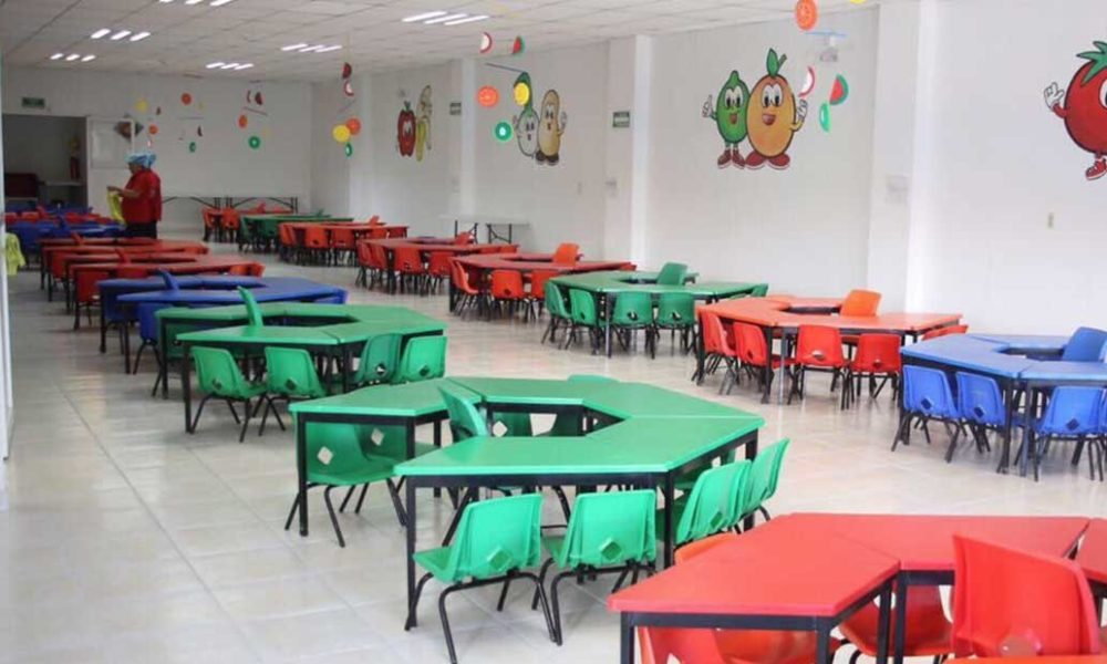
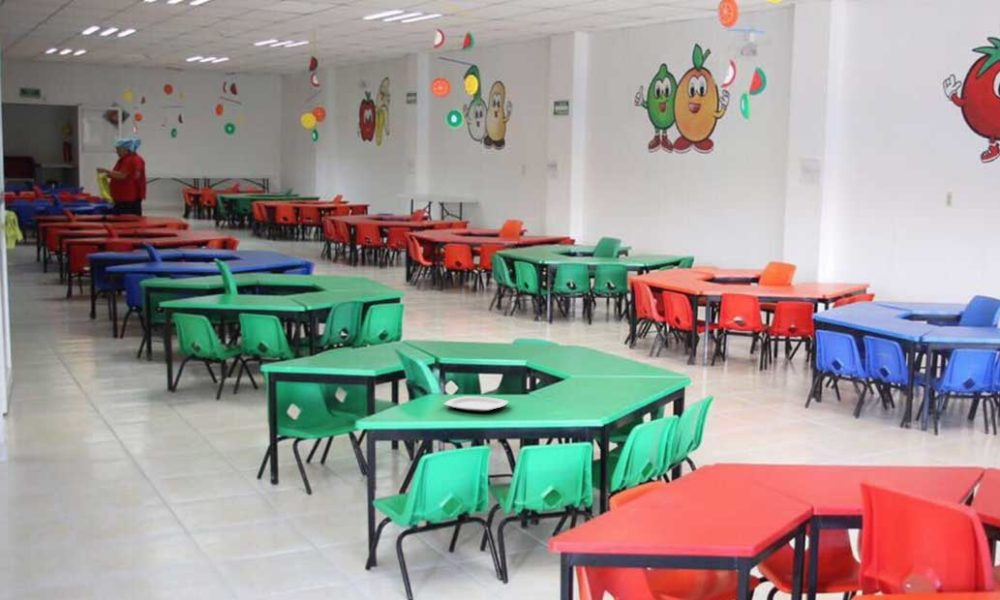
+ plate (476, 404)
